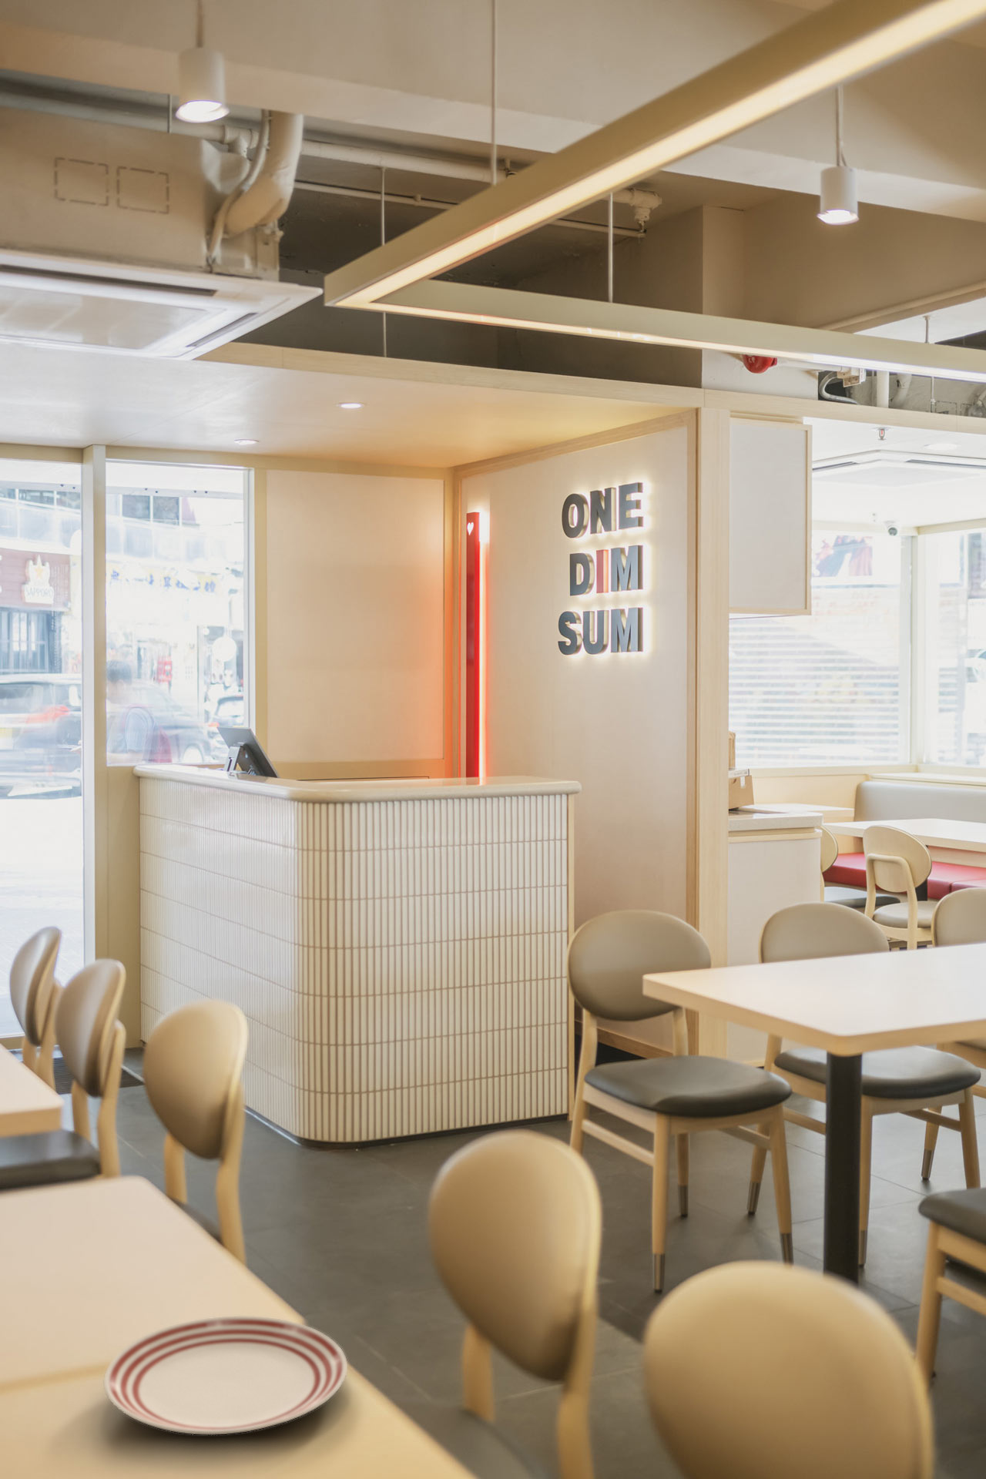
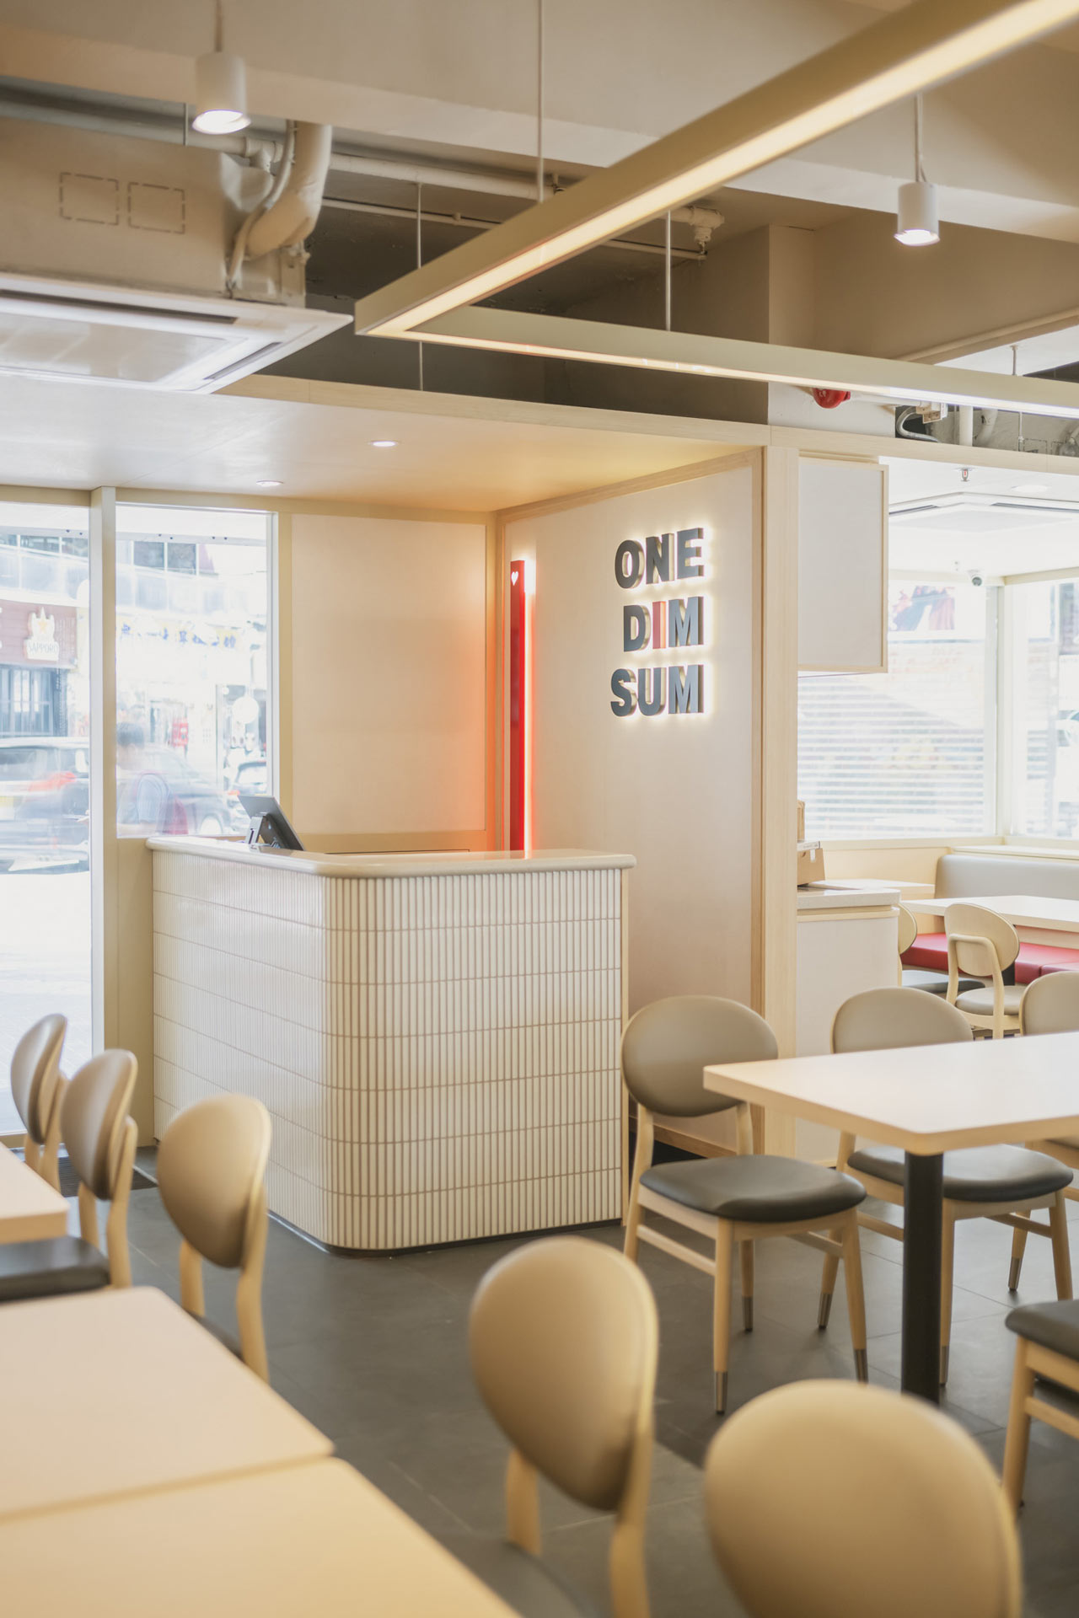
- dinner plate (227, 1379)
